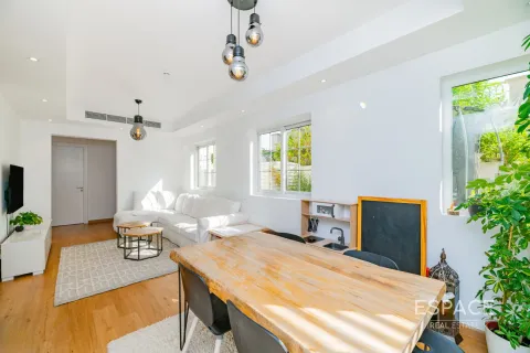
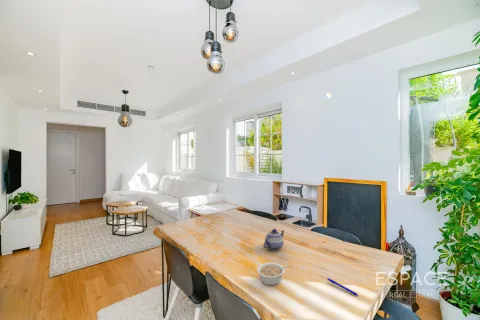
+ teapot (274, 238)
+ pen (342, 286)
+ legume (271, 273)
